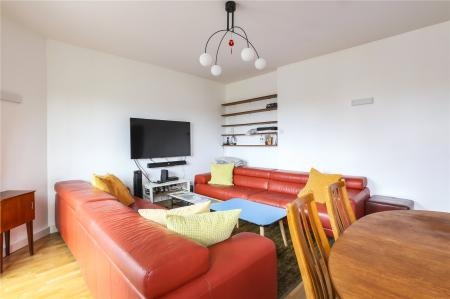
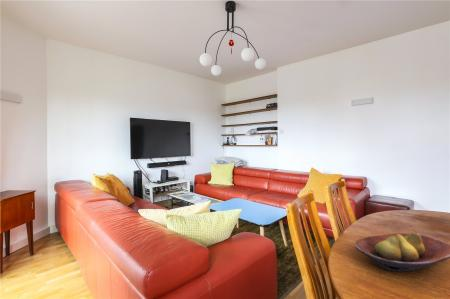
+ fruit bowl (403, 247)
